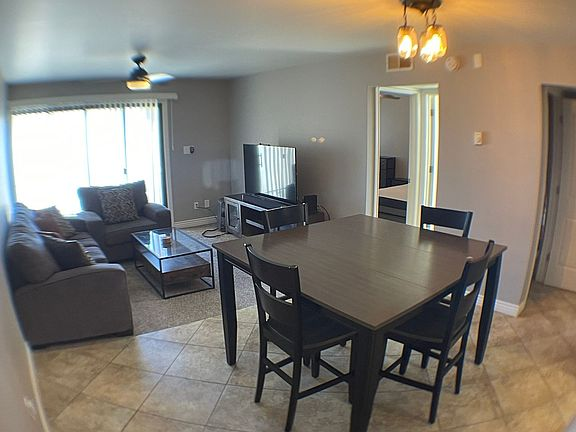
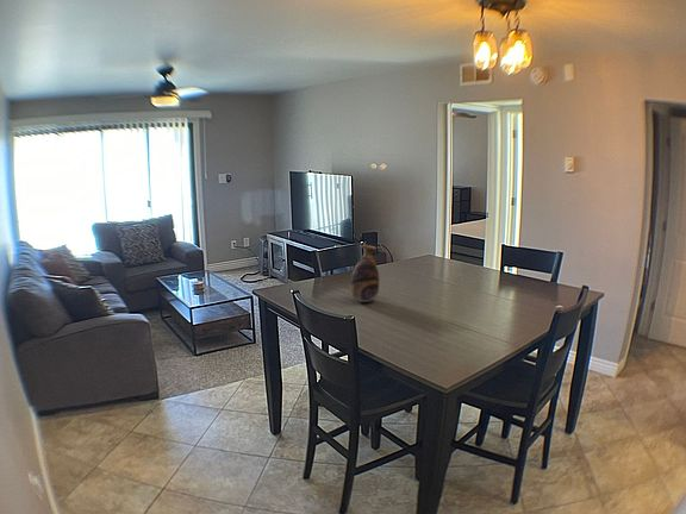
+ vase (364, 272)
